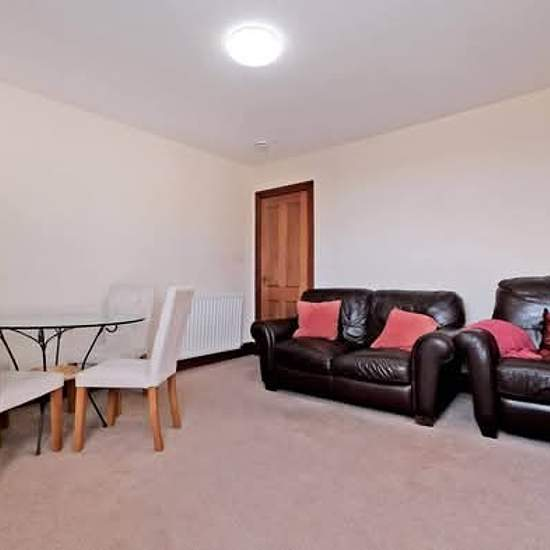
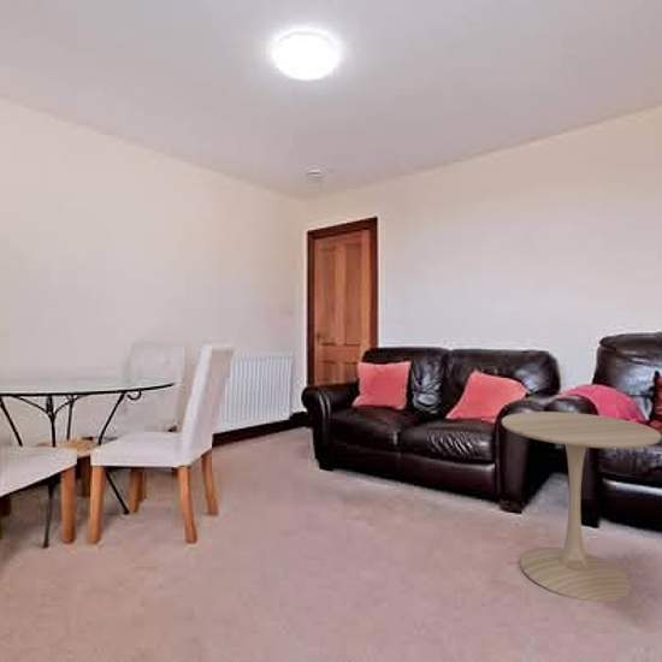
+ side table (574, 500)
